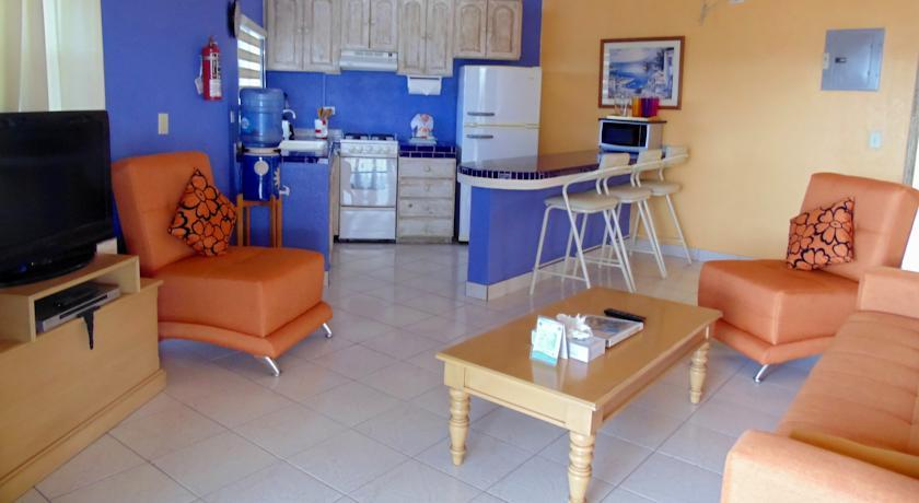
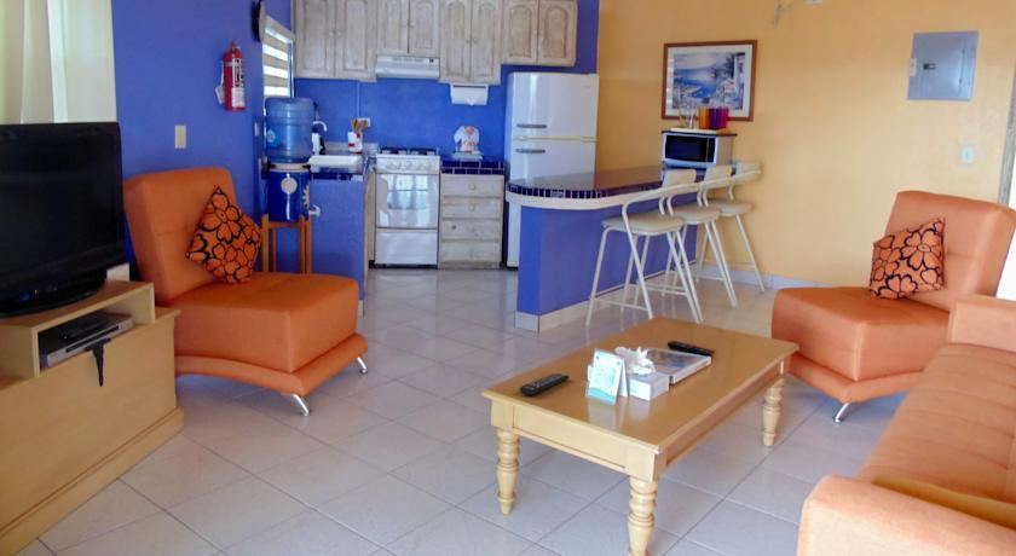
+ remote control (544, 383)
